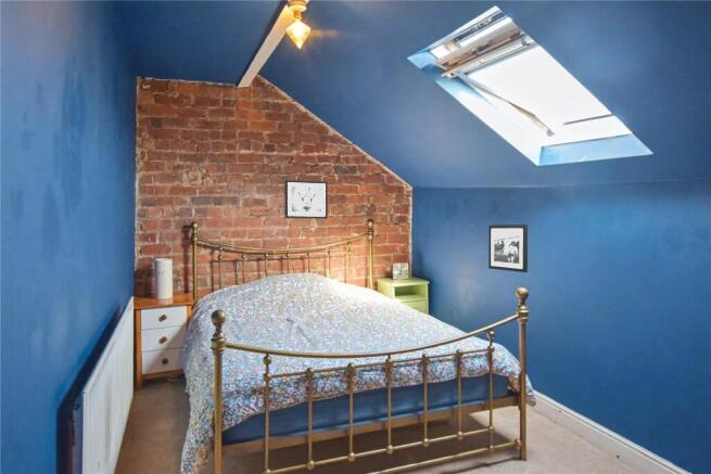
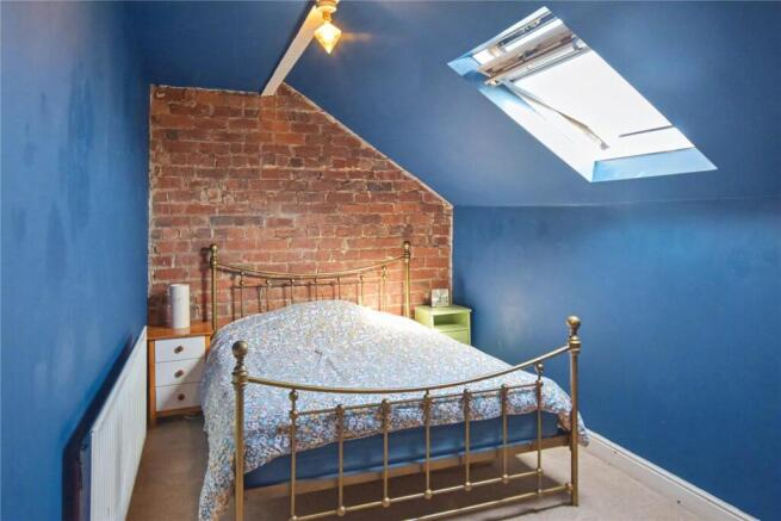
- wall art (306, 200)
- picture frame (507, 247)
